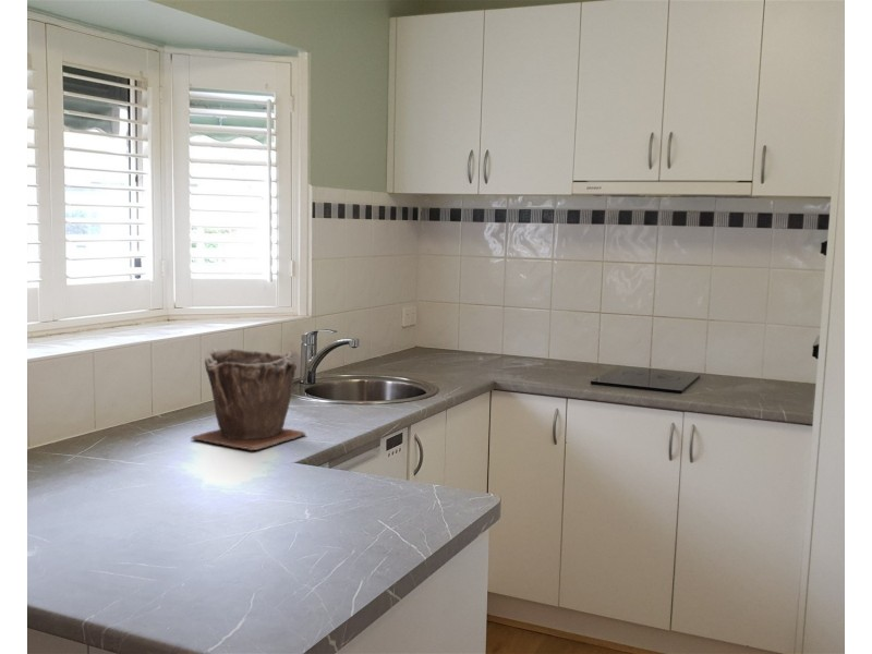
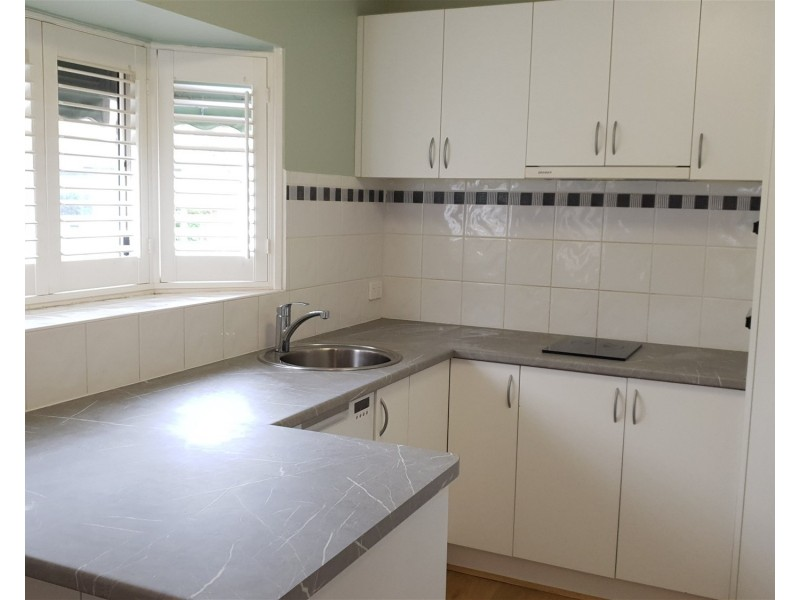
- plant pot (249, 395)
